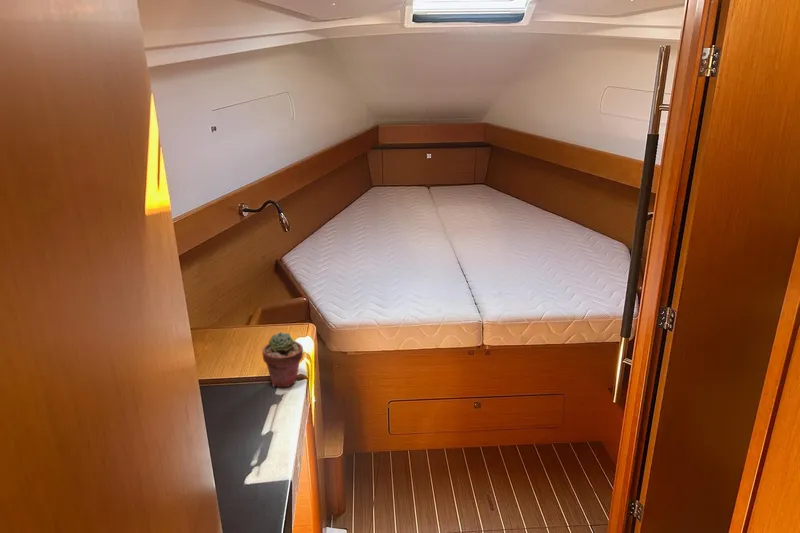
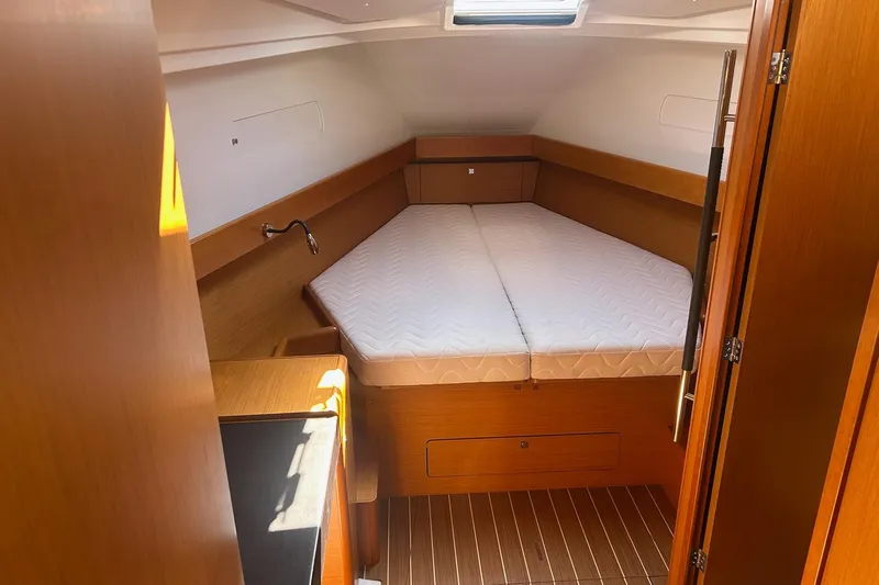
- potted succulent (283, 357)
